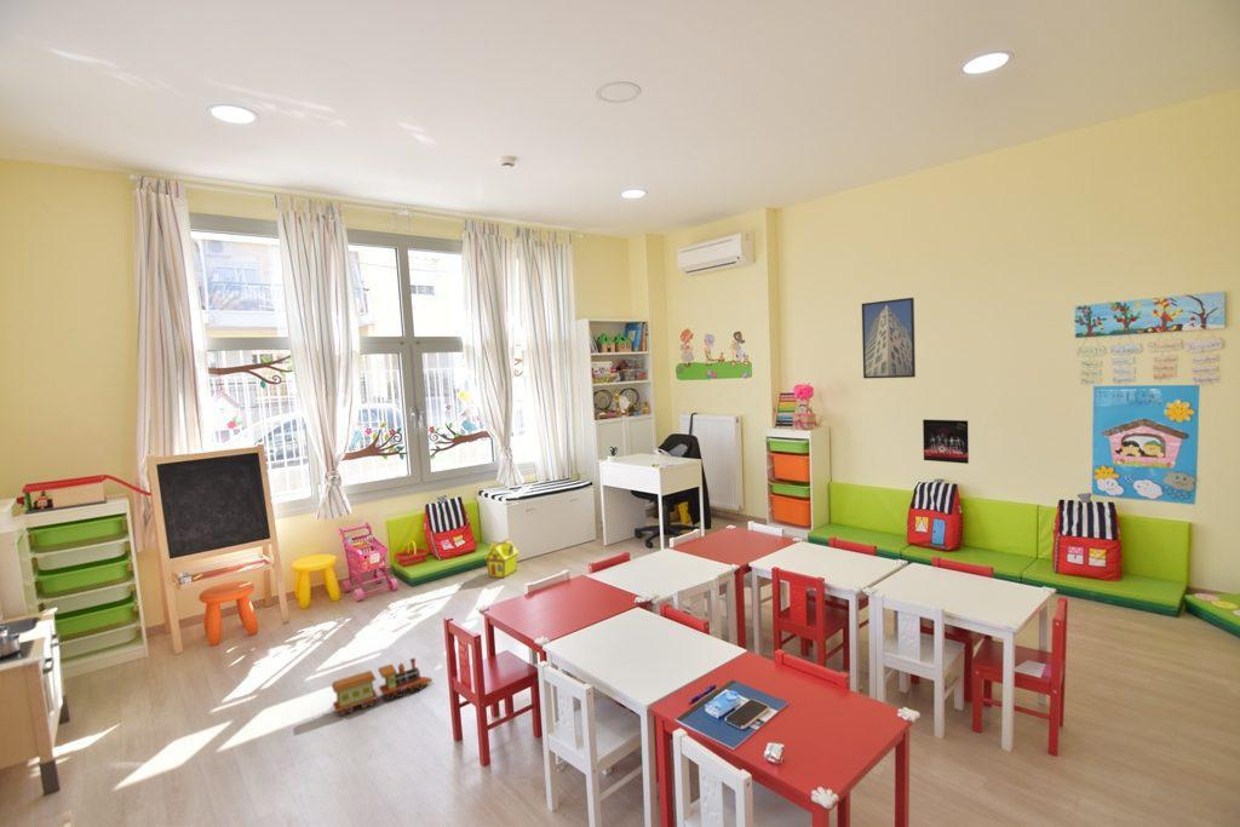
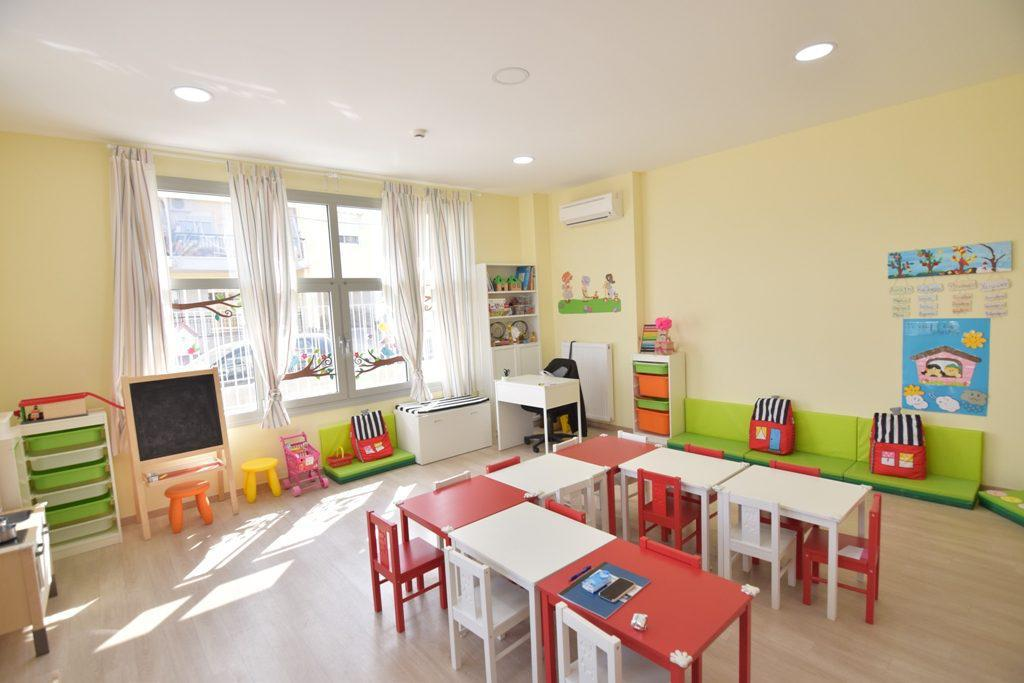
- toy train (385, 683)
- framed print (888, 339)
- toy house (501, 557)
- album cover (945, 441)
